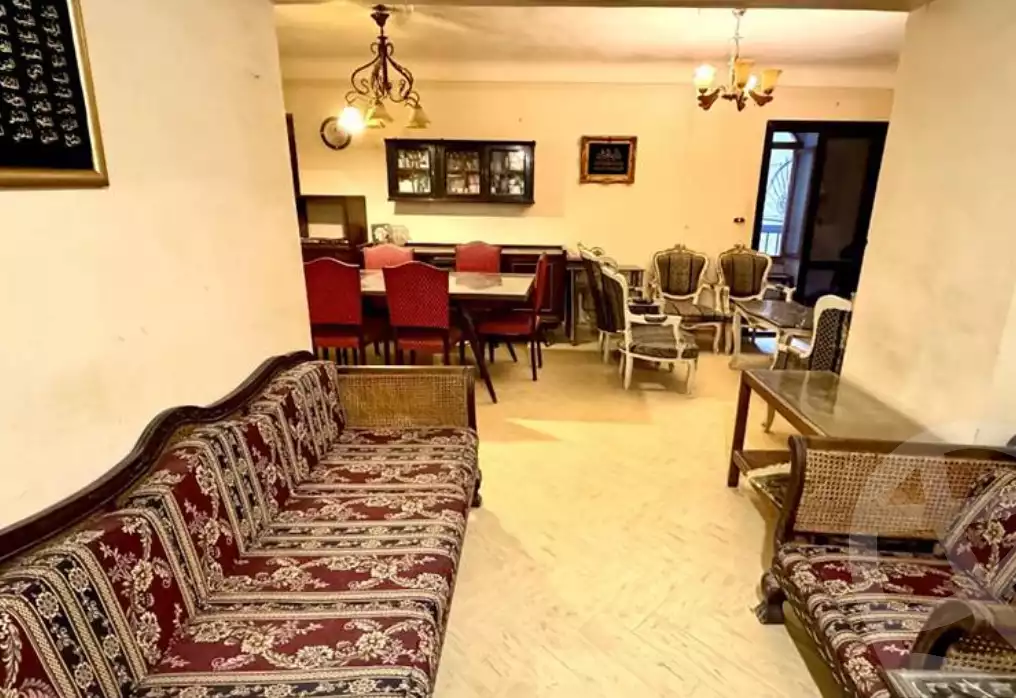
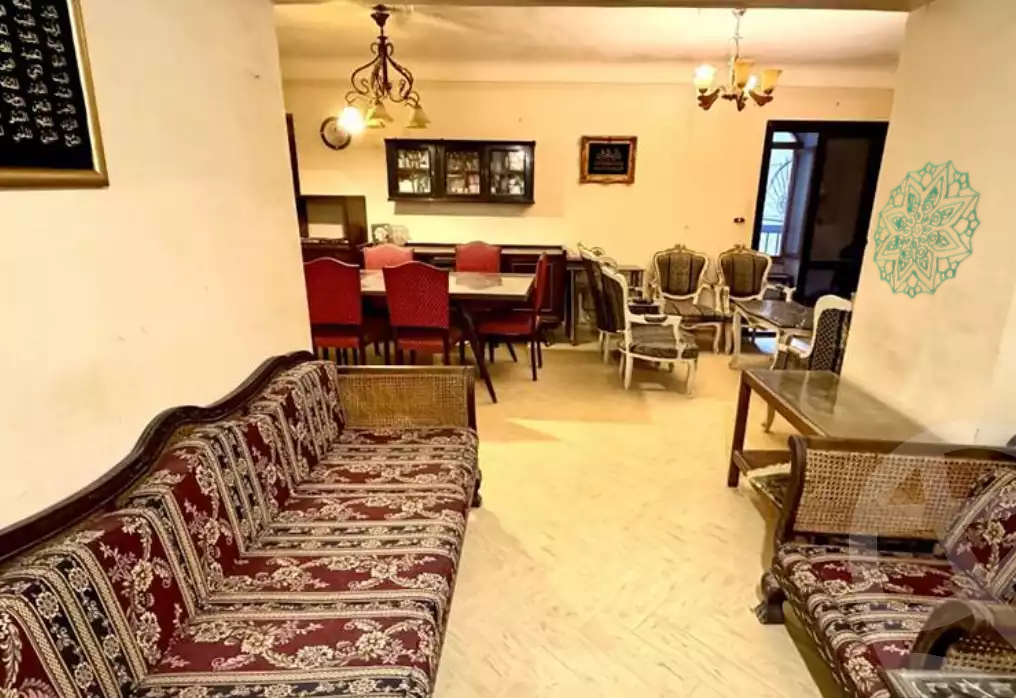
+ wall decoration (920, 230)
